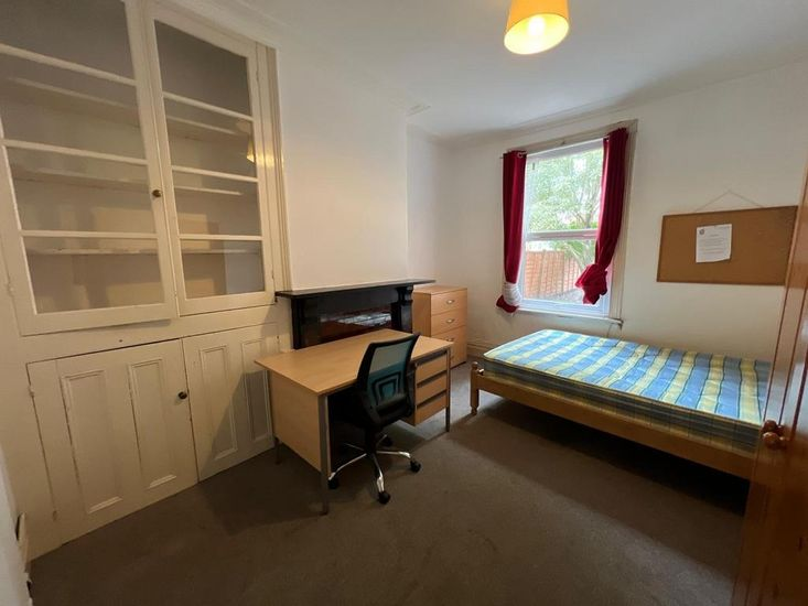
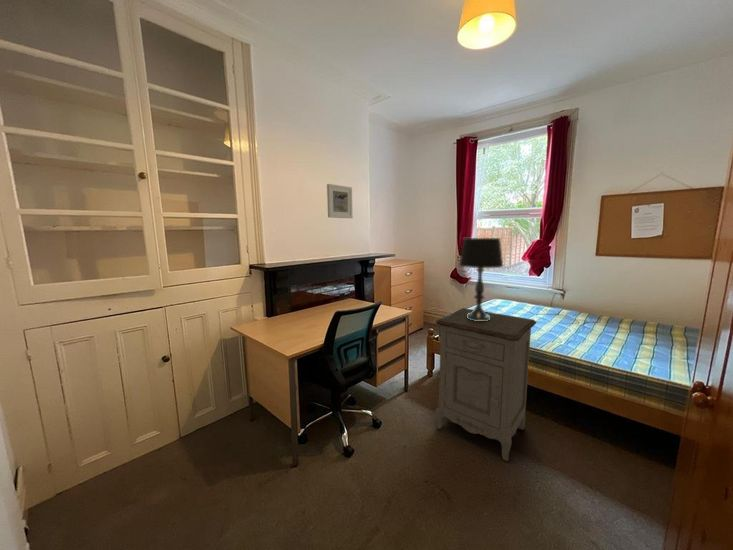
+ nightstand (480, 377)
+ table lamp (480, 278)
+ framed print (340, 201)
